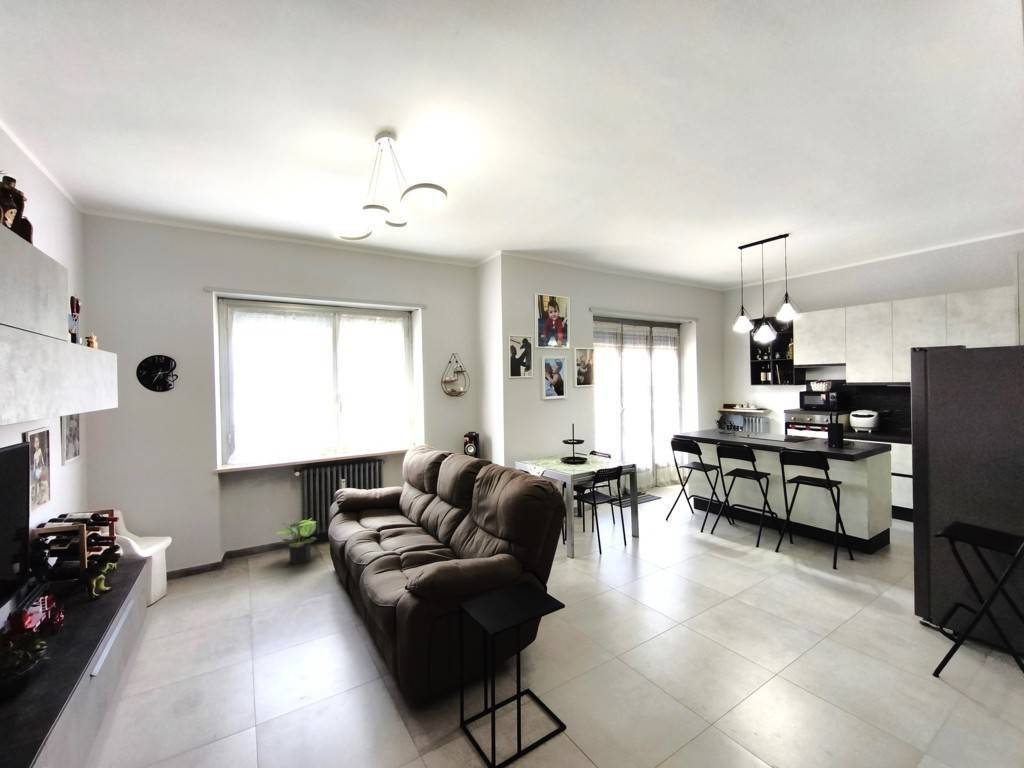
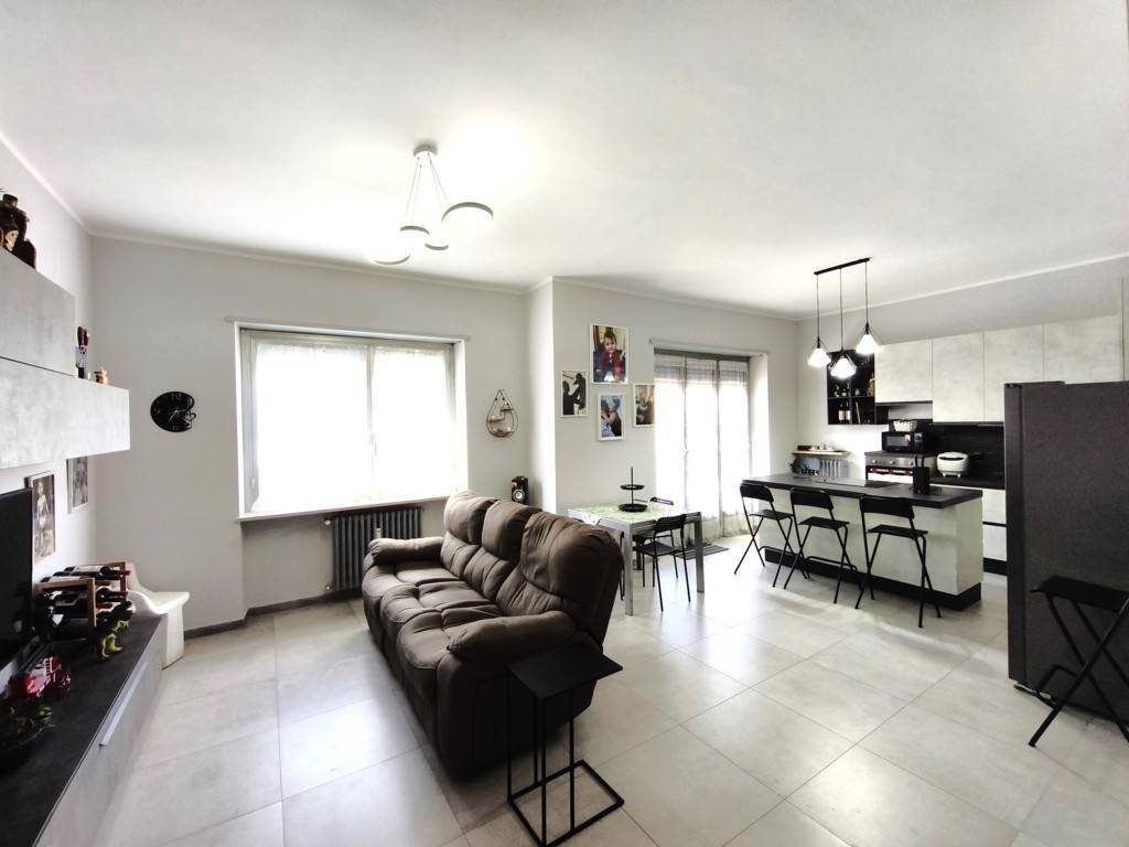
- potted plant (298, 539)
